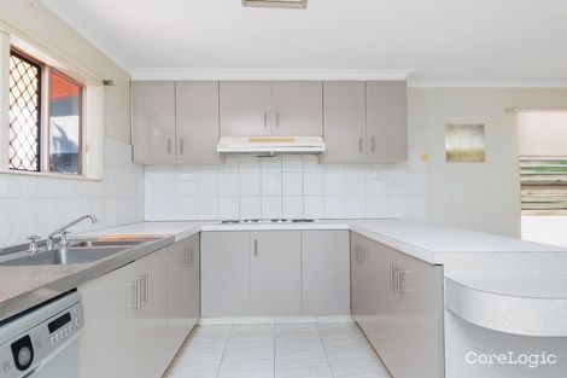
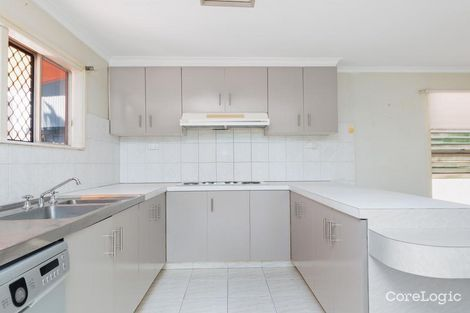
- wall art (464, 143)
